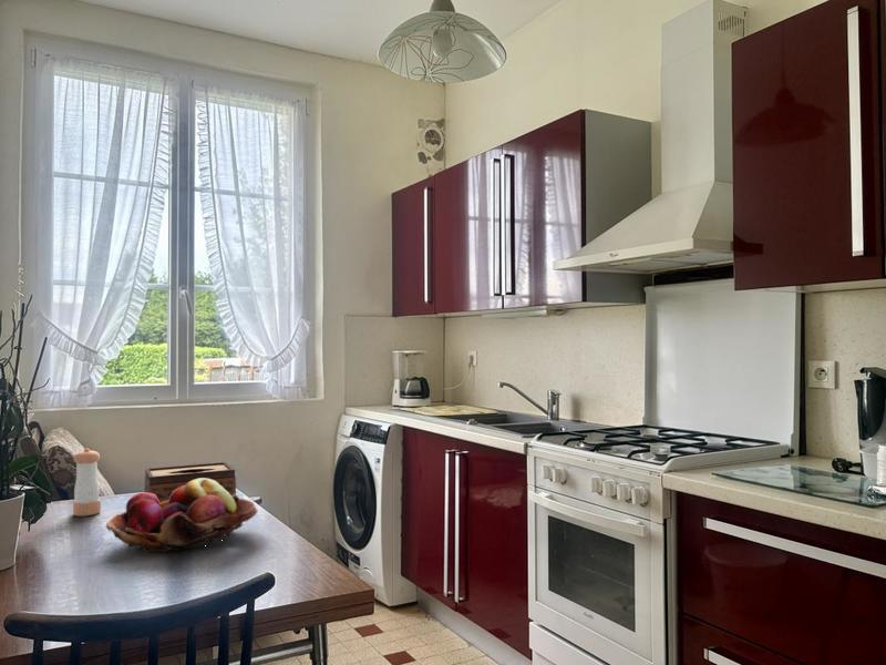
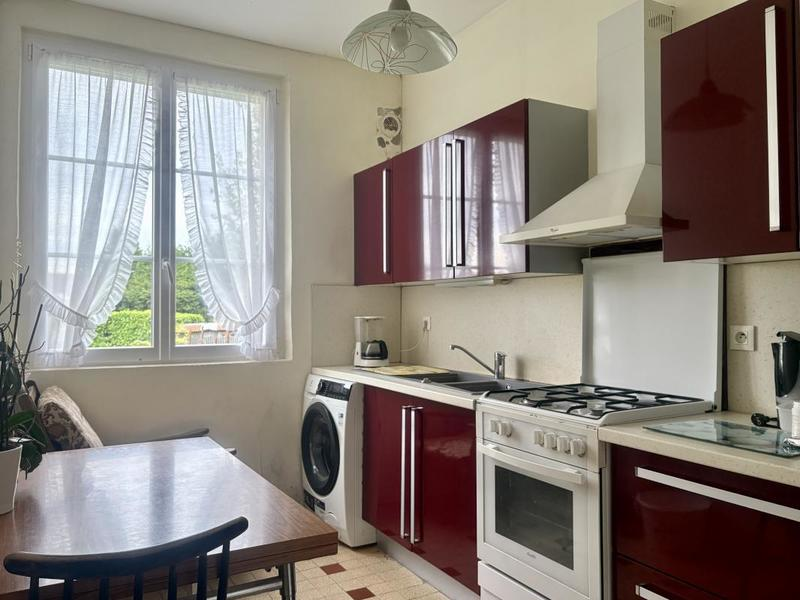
- fruit basket (187, 511)
- tissue box (187, 482)
- pepper shaker (86, 480)
